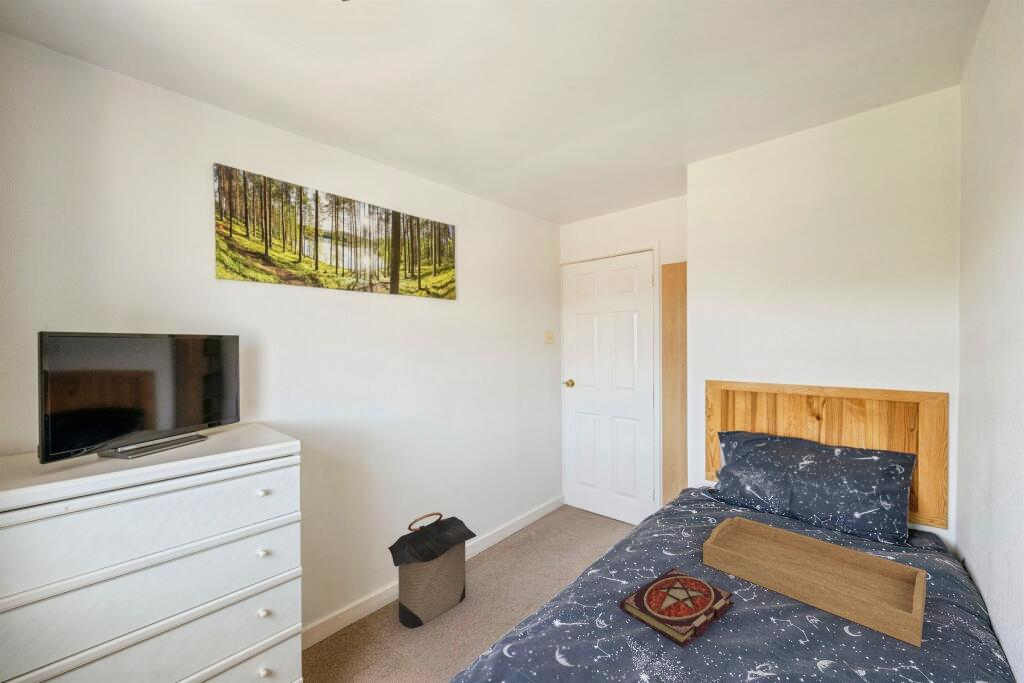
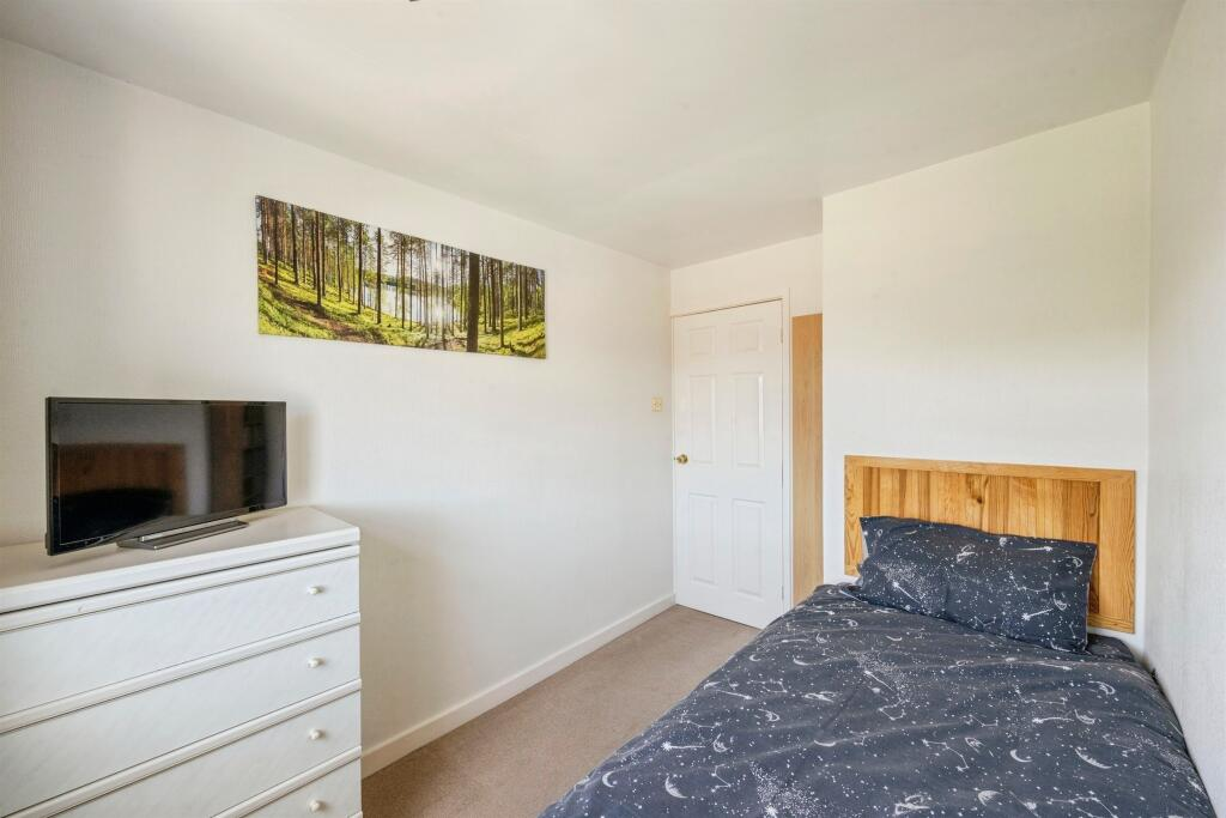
- book (678, 599)
- serving tray (807, 563)
- laundry hamper (433, 555)
